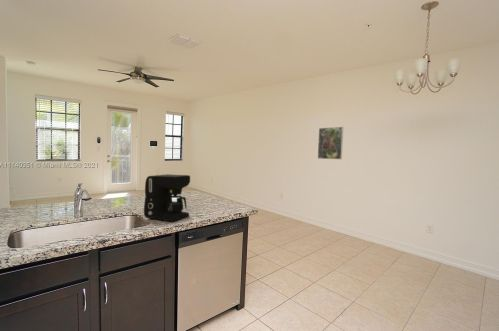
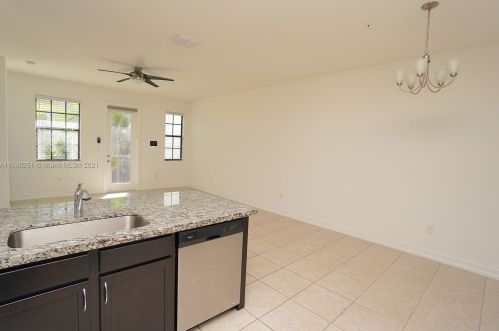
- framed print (330, 143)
- coffee maker (169, 196)
